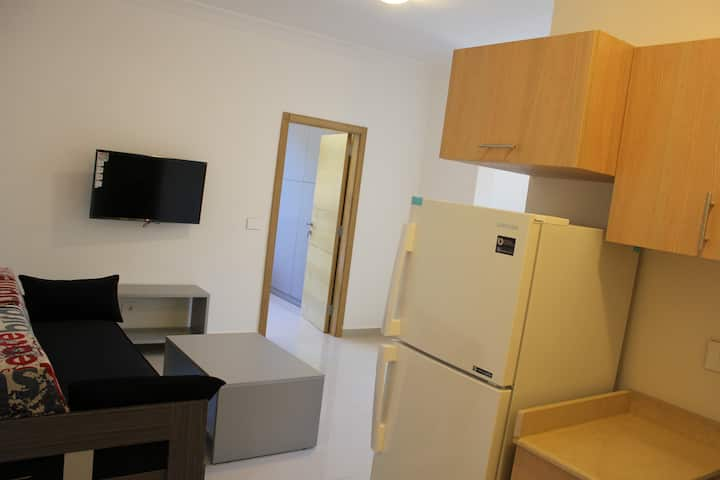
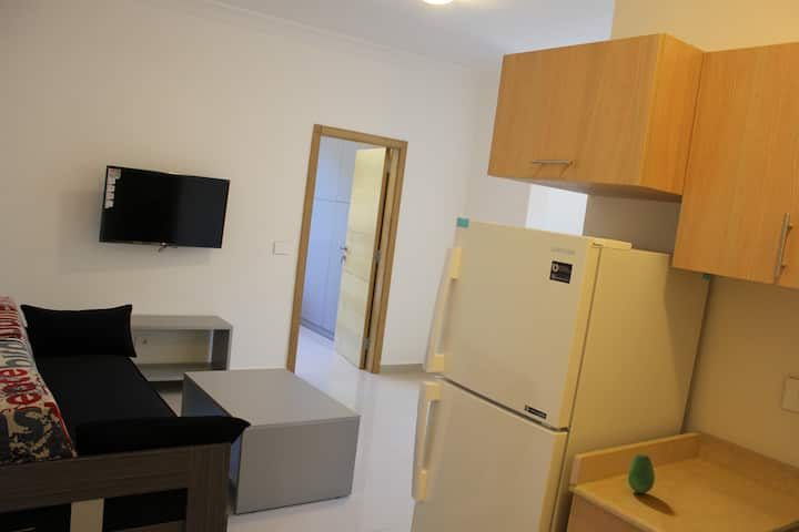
+ fruit (641, 473)
